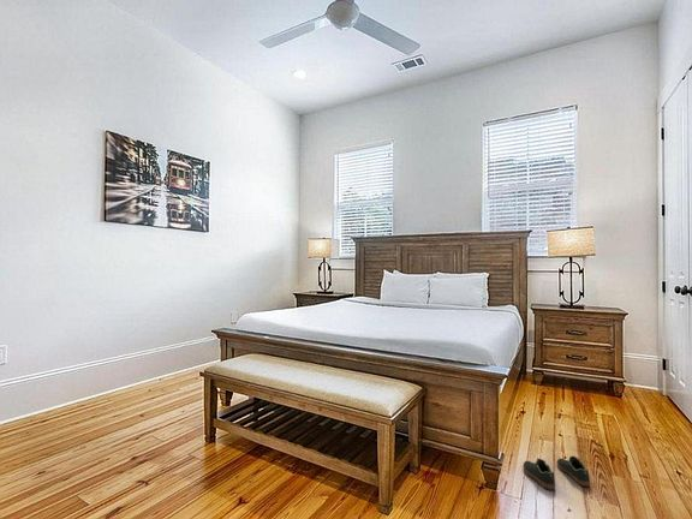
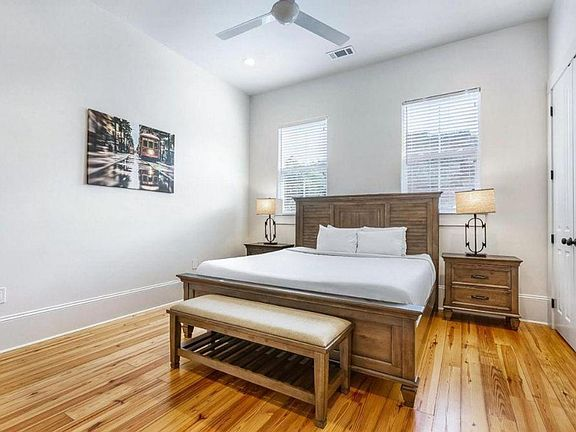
- shoe (557, 465)
